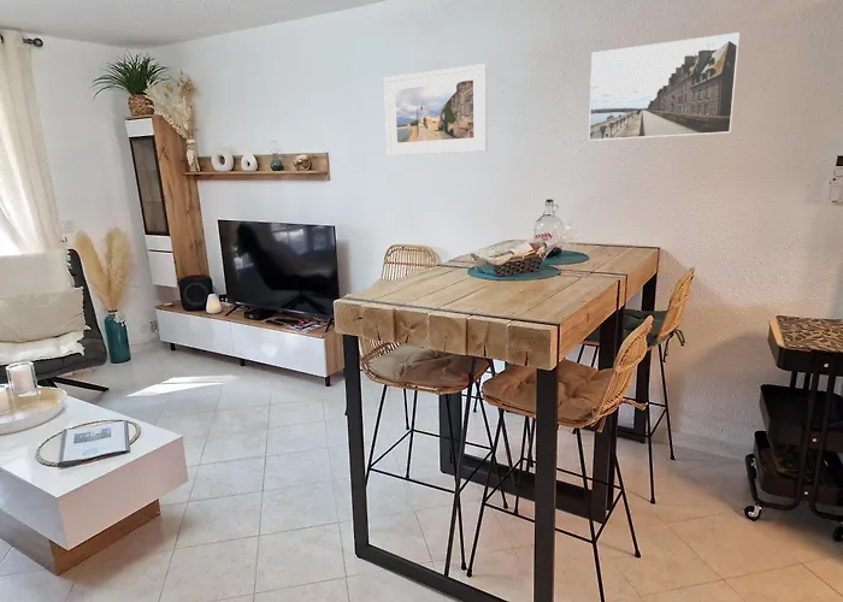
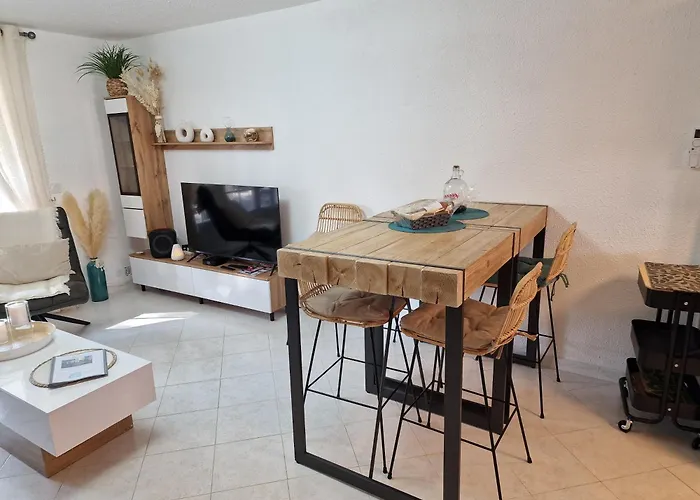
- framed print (658, 90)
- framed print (434, 112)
